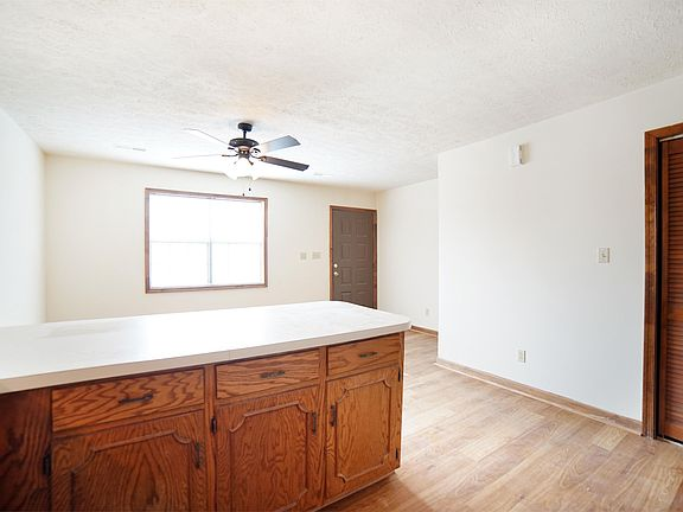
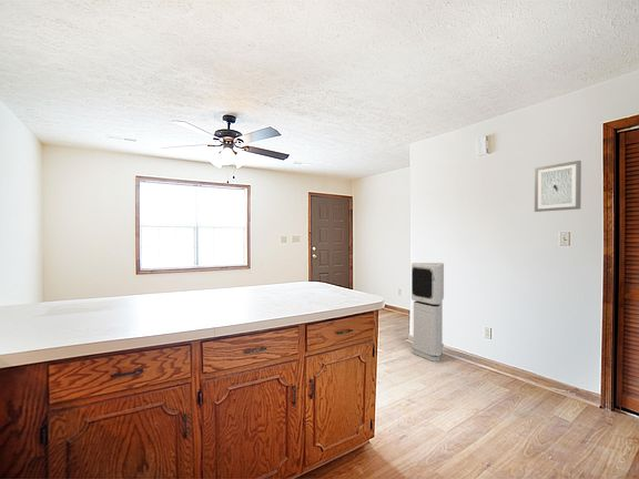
+ wall art (556, 187)
+ air purifier (432, 308)
